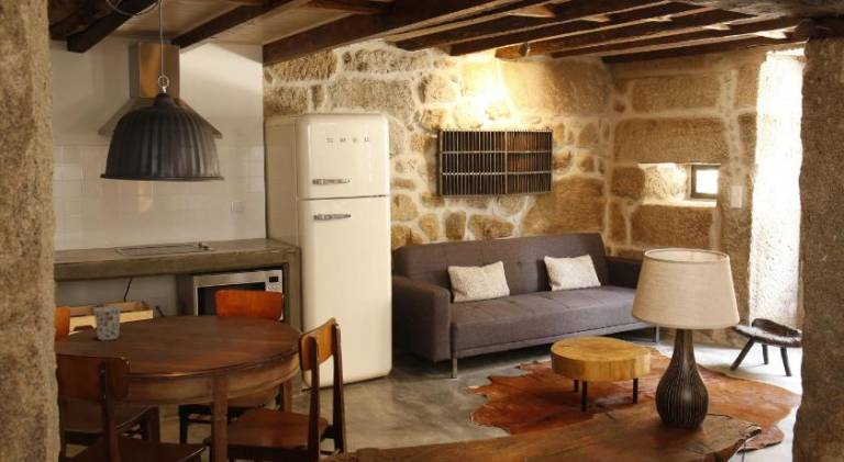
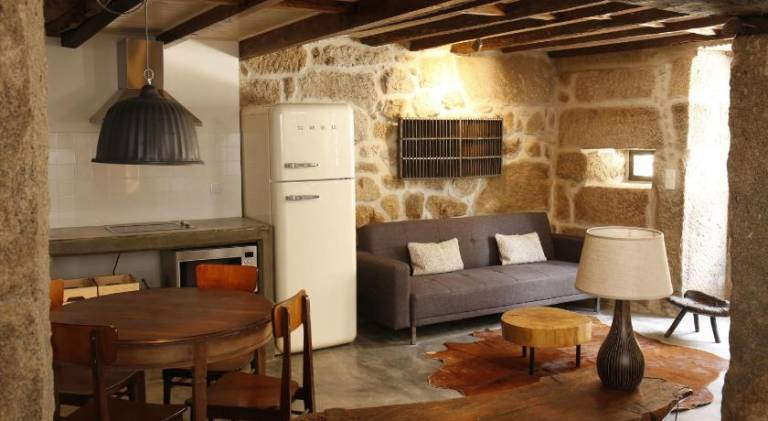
- cup (108, 323)
